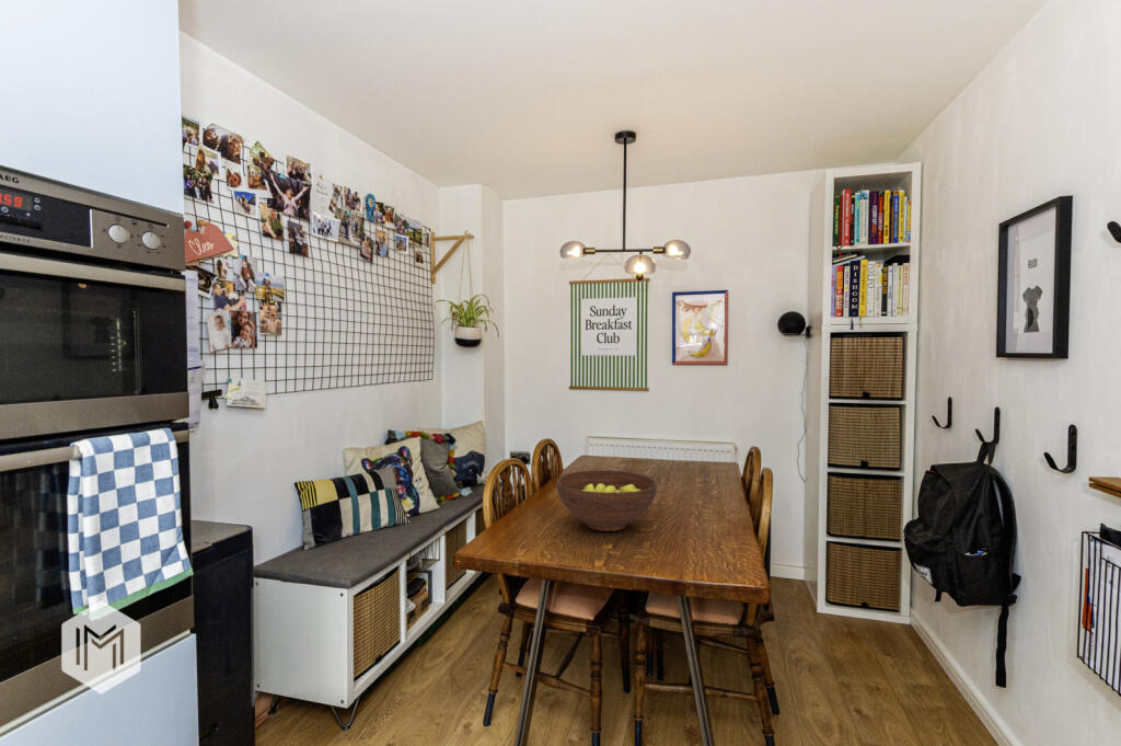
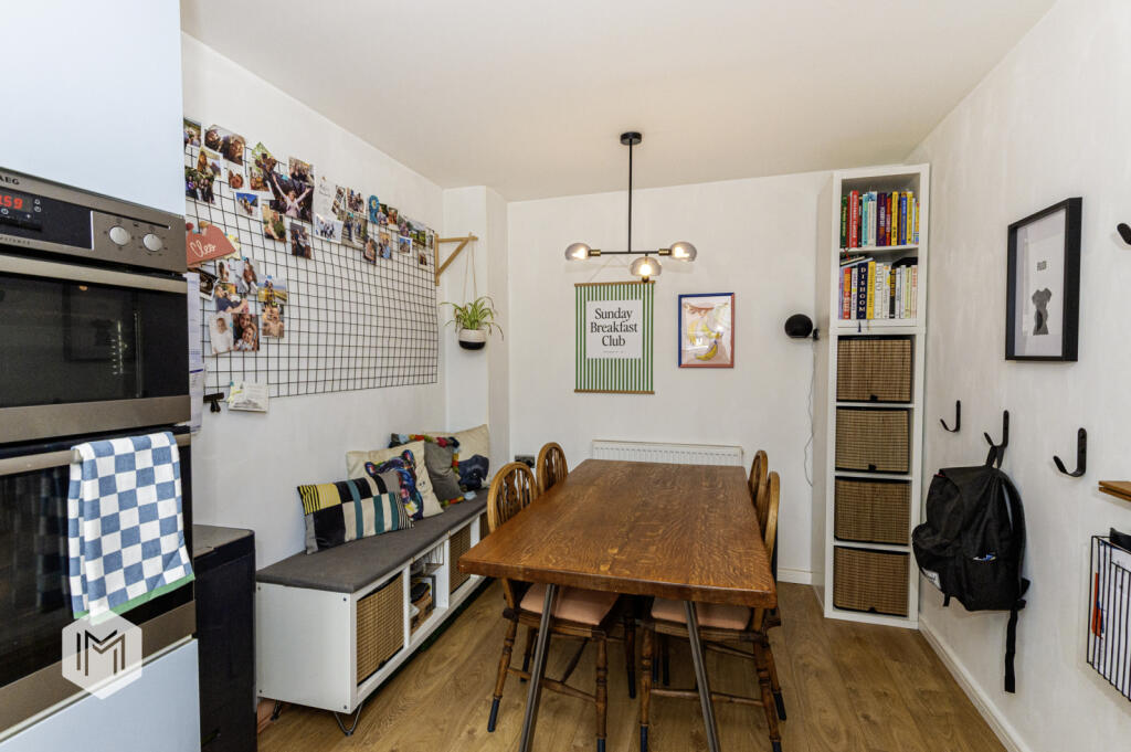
- fruit bowl (605, 503)
